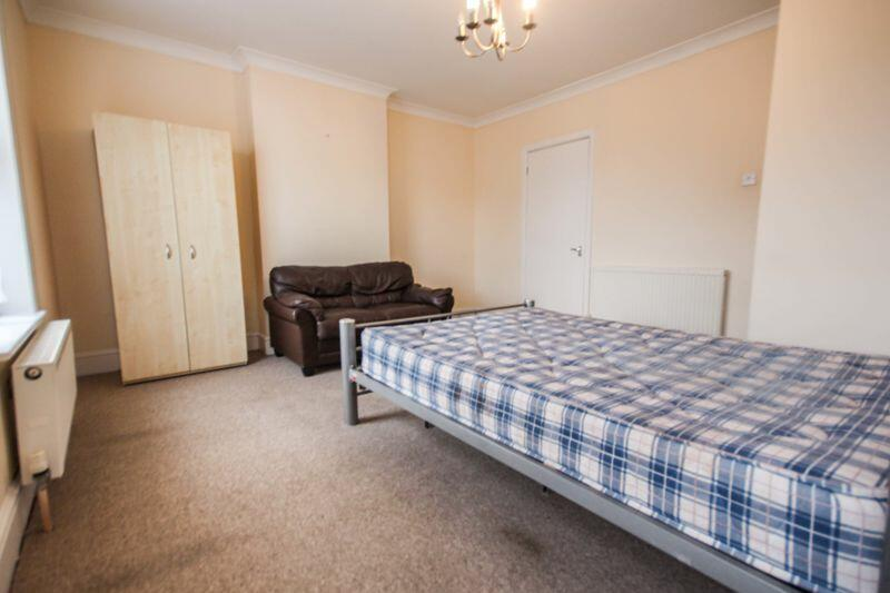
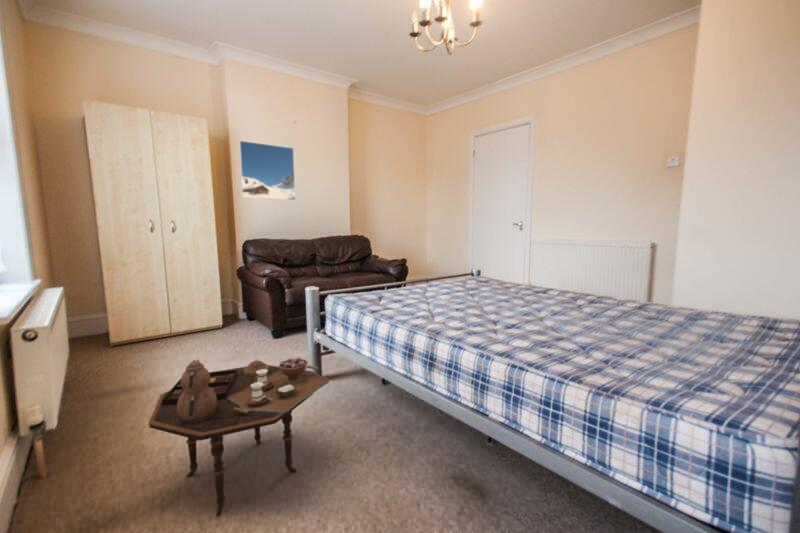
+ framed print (268, 171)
+ side table (244, 409)
